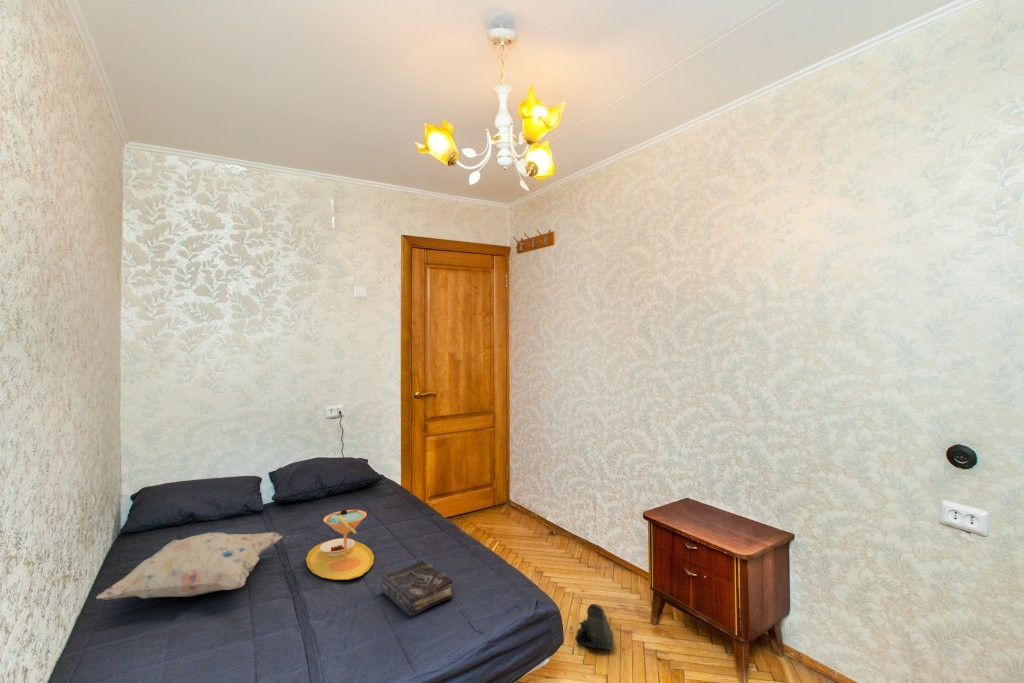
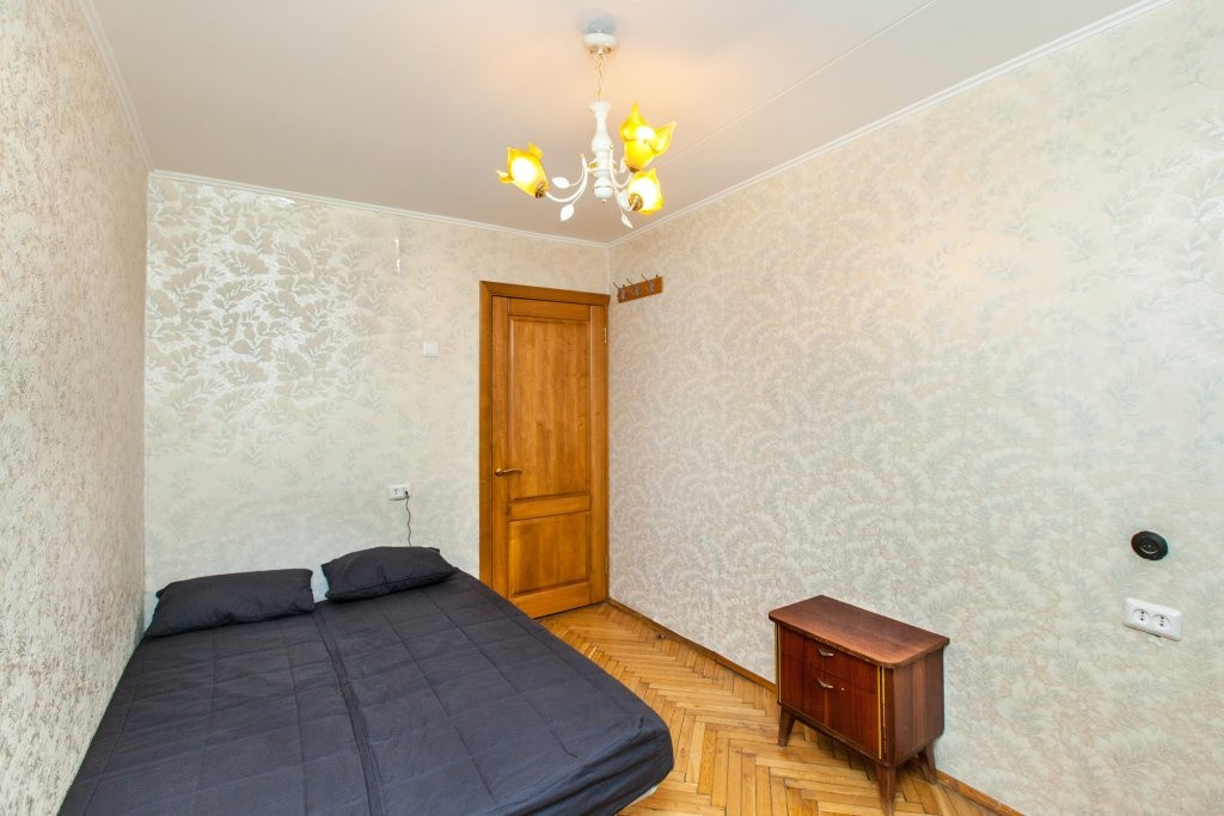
- book (416, 586)
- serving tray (341, 533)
- sneaker (589, 624)
- decorative pillow (201, 562)
